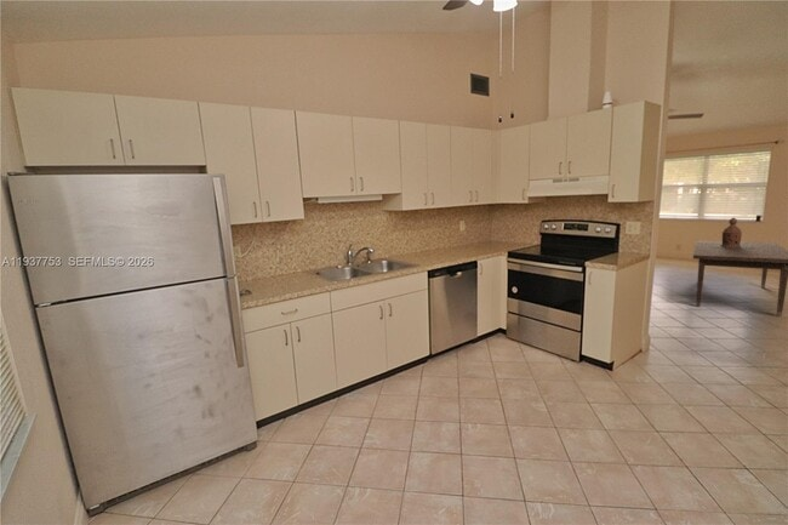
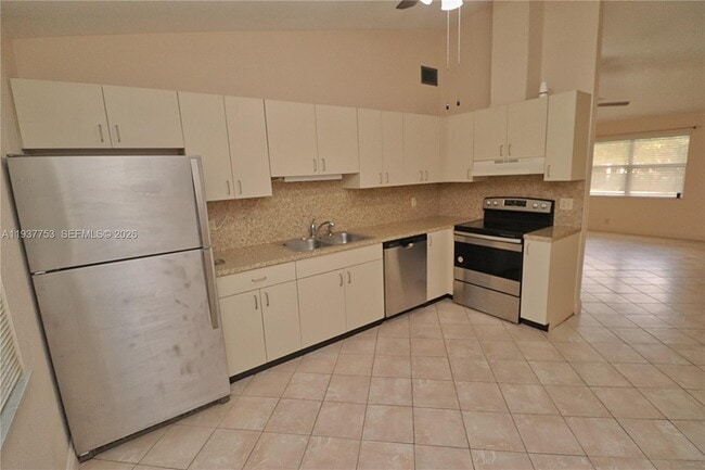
- dining table (738, 267)
- lantern (732, 232)
